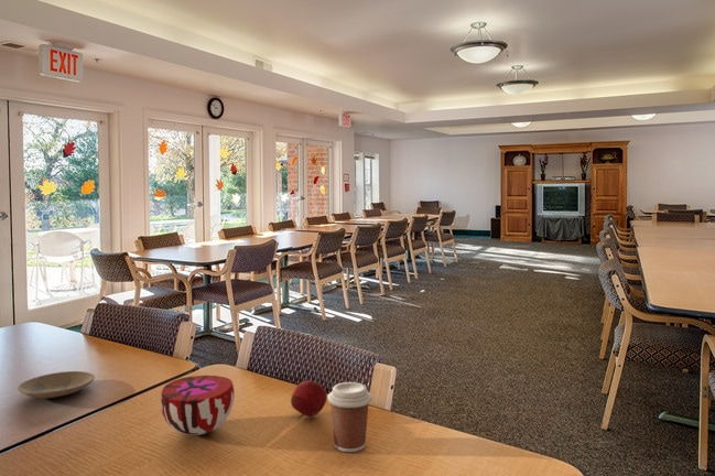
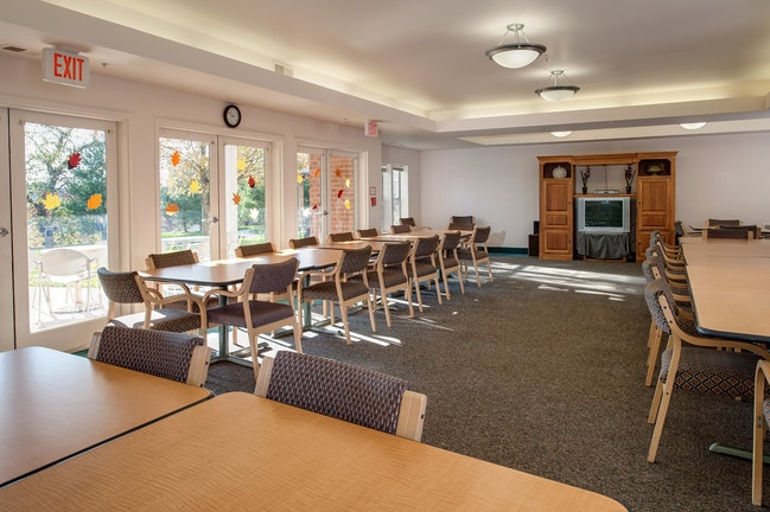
- apple (308, 398)
- decorative bowl (198, 408)
- plate (57, 386)
- coffee cup (349, 415)
